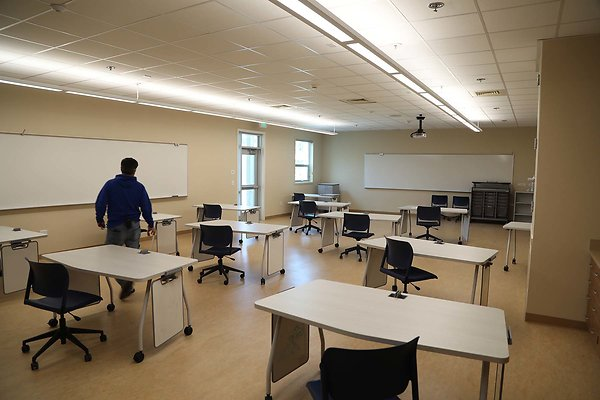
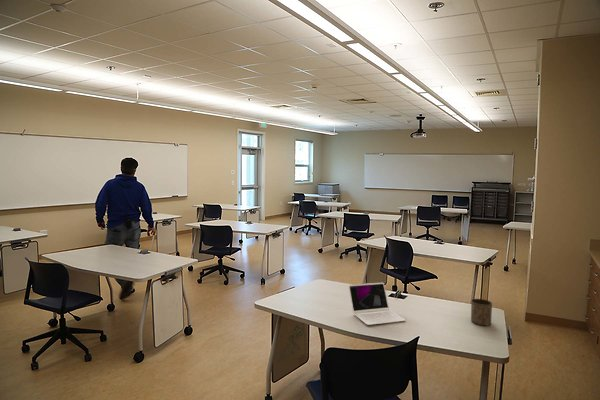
+ cup (481, 312)
+ laptop (376, 300)
